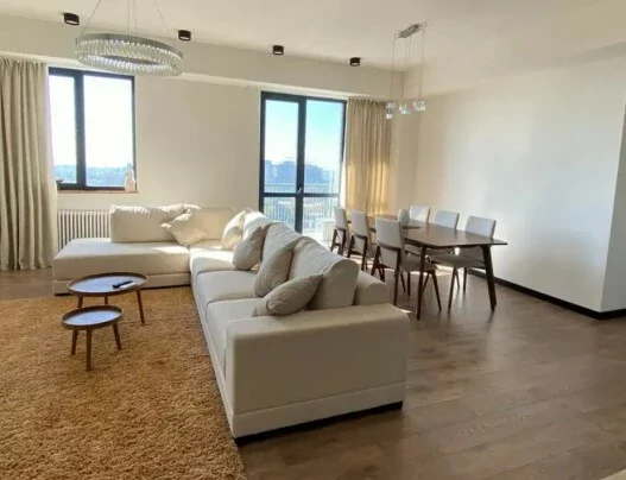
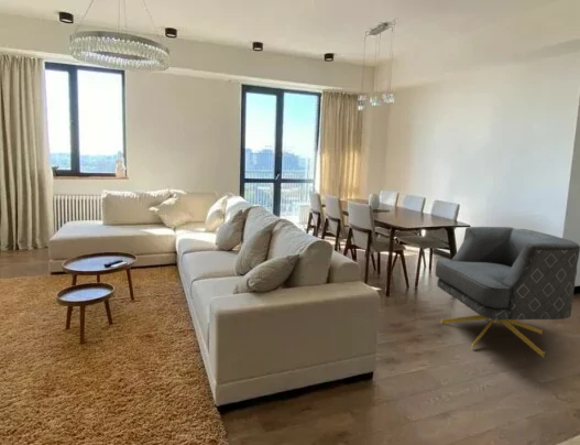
+ armchair (502, 284)
